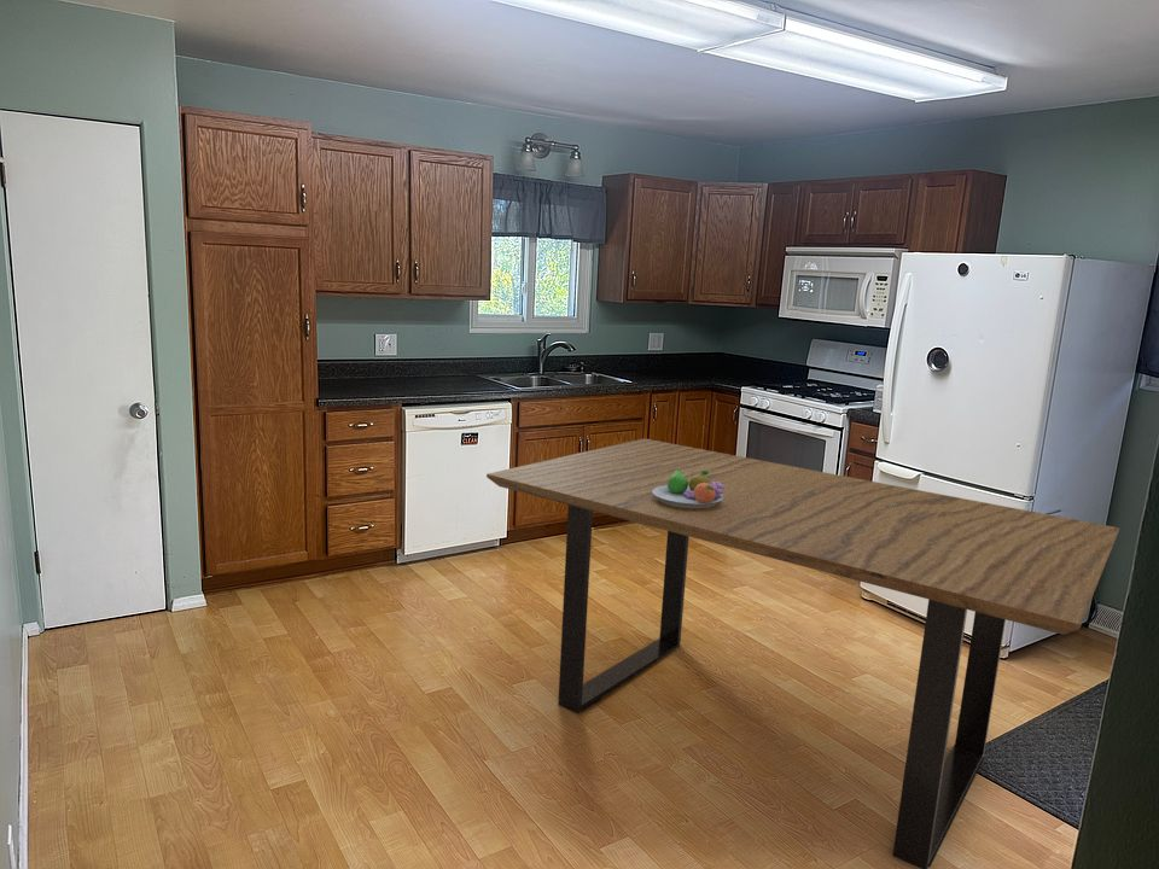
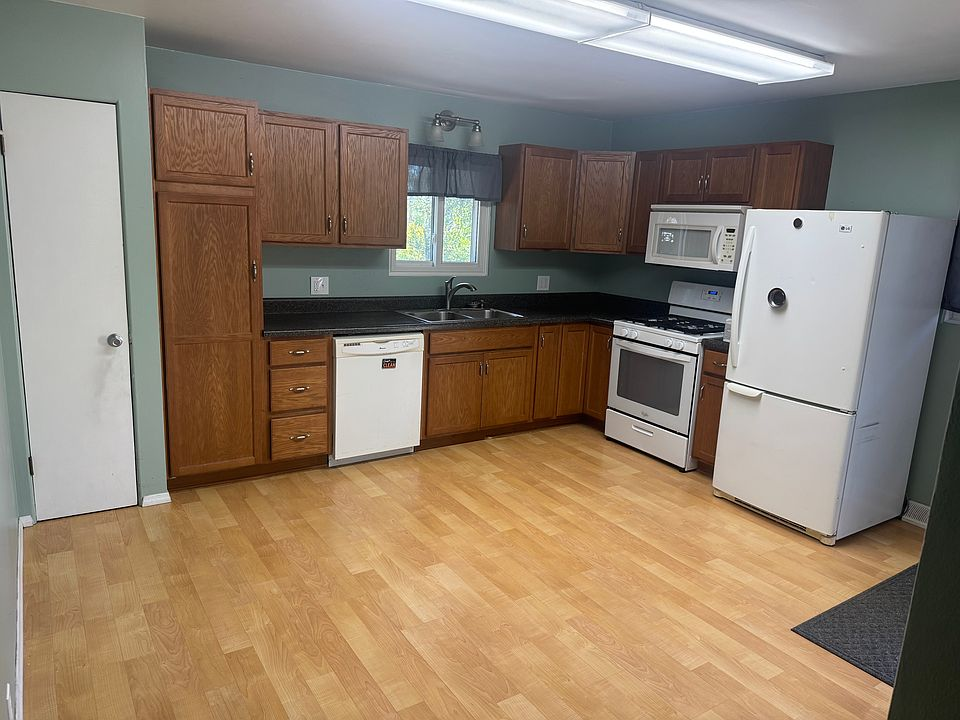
- dining table (791, 562)
- fruit bowl (688, 485)
